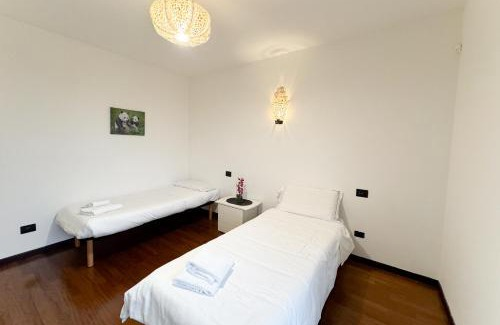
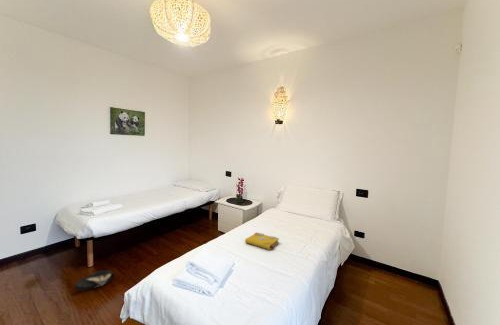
+ spell book (263, 240)
+ shoe (94, 279)
